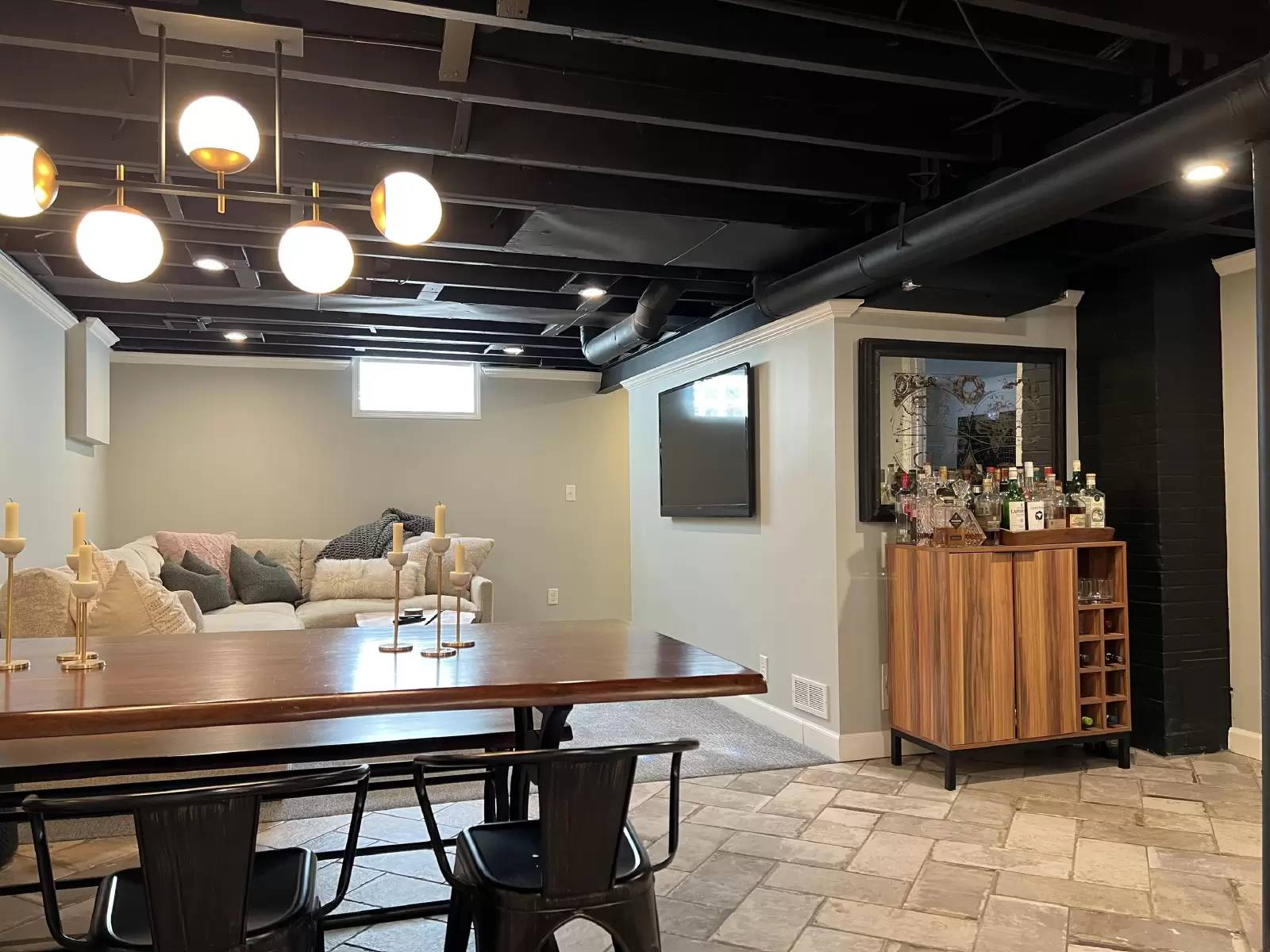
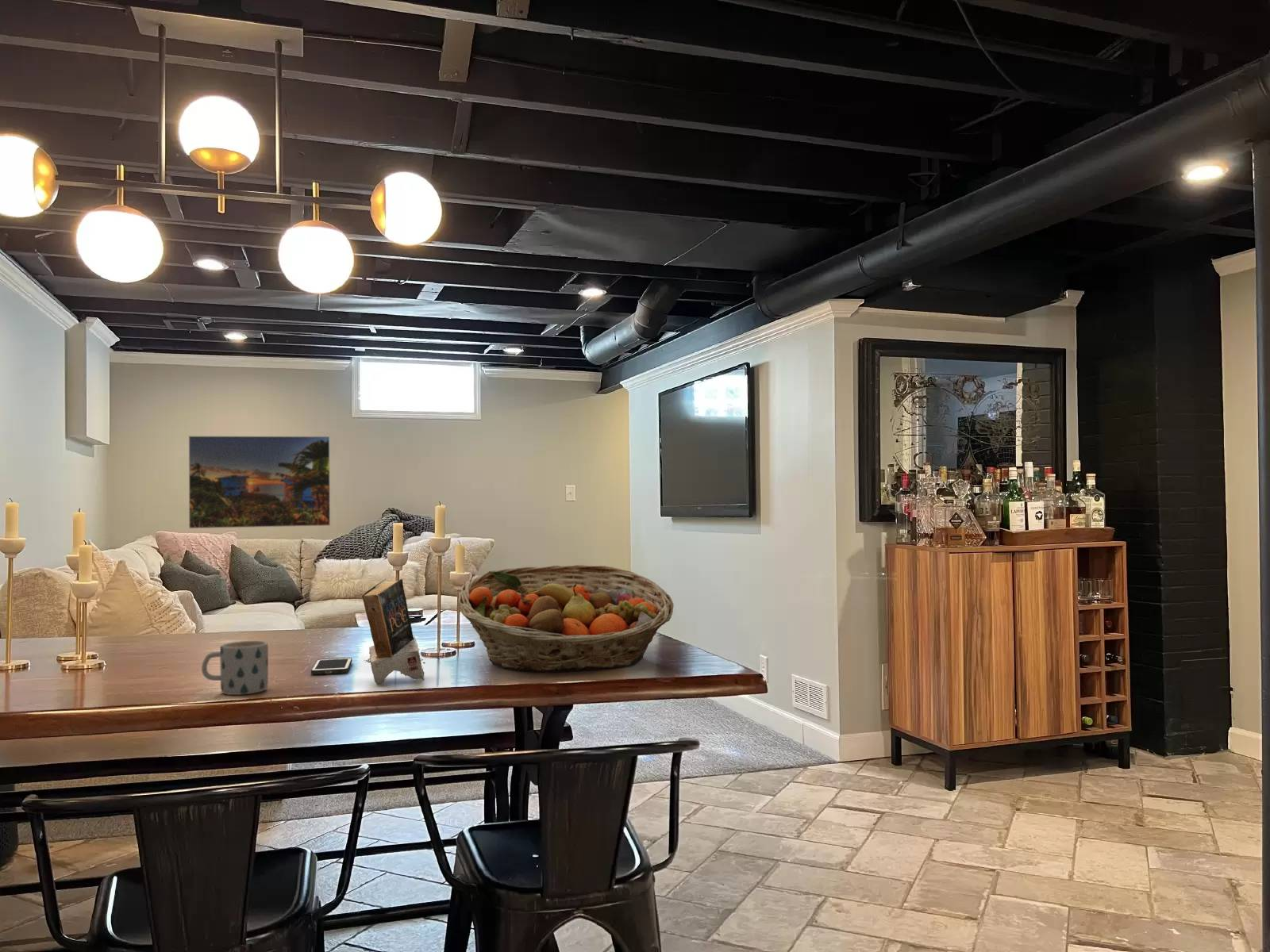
+ fruit basket (566, 615)
+ book (393, 630)
+ cell phone (332, 666)
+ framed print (260, 482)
+ mug (235, 667)
